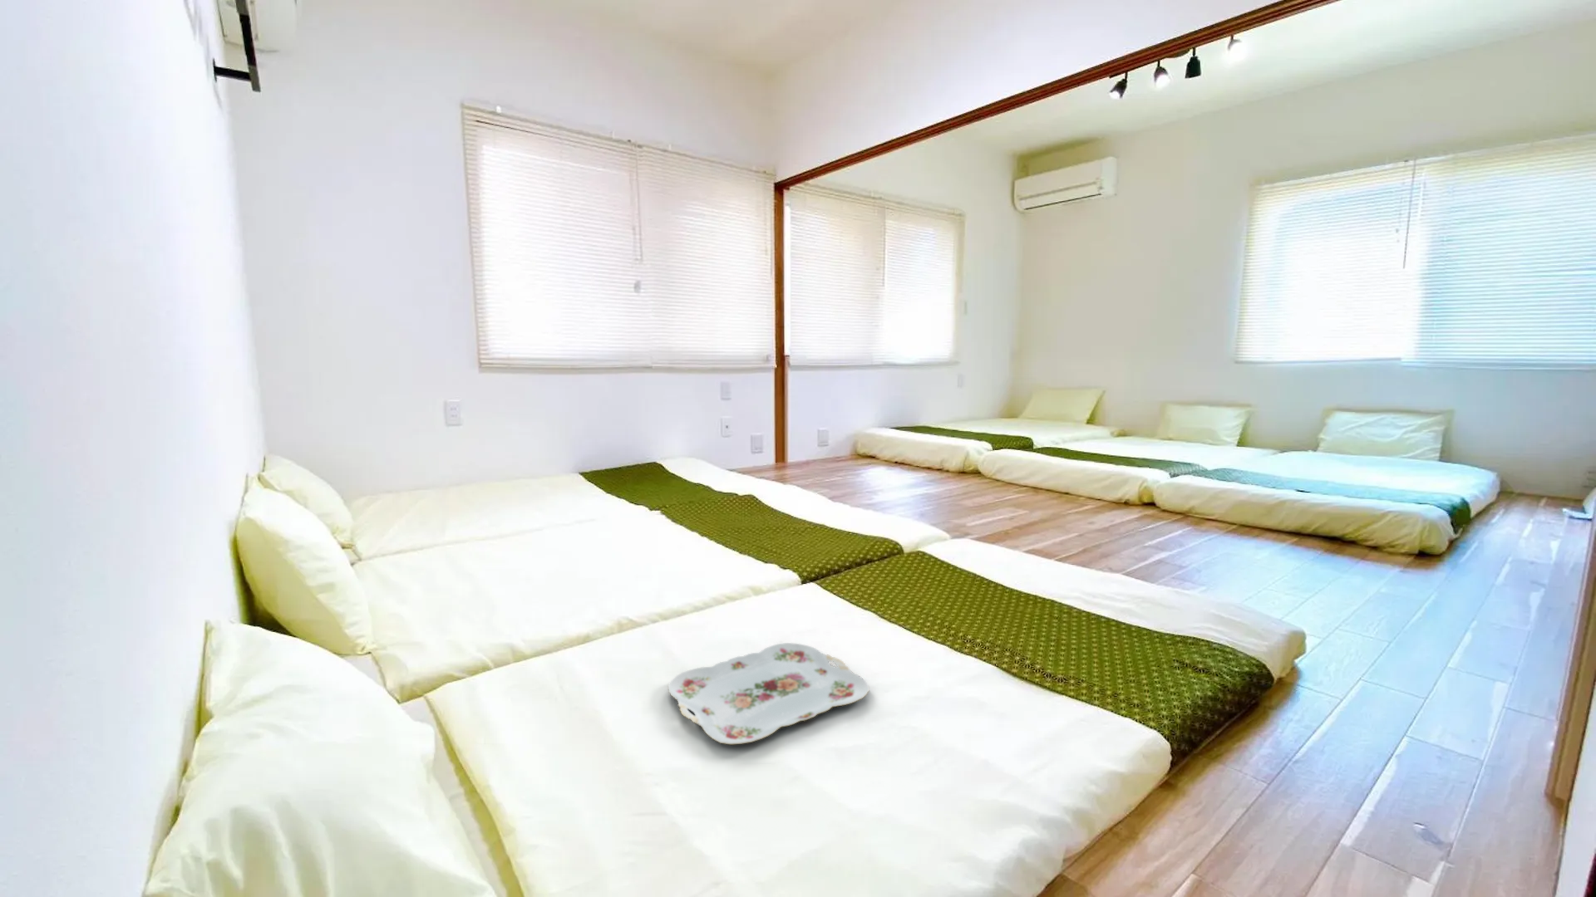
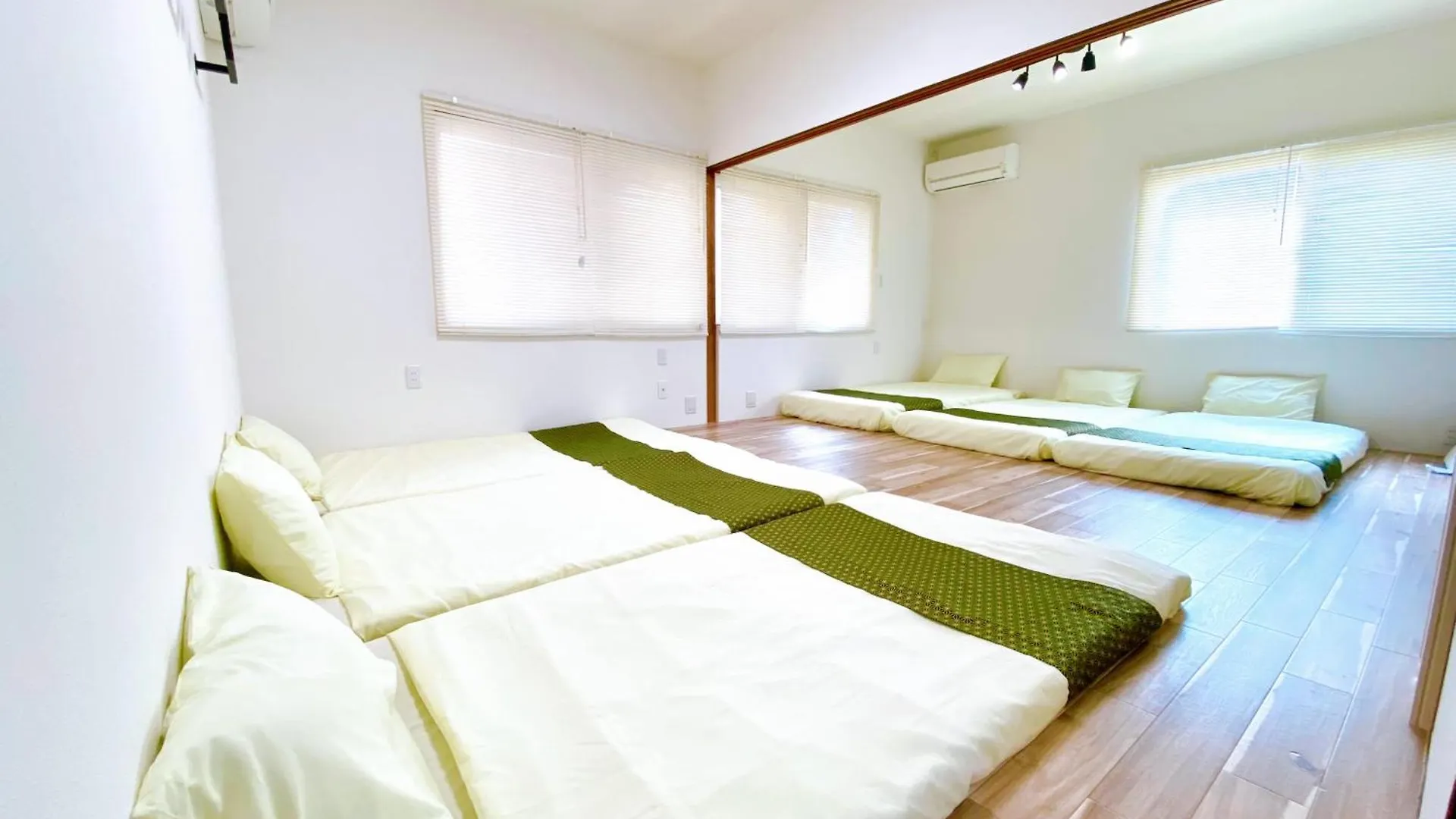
- serving tray (768, 688)
